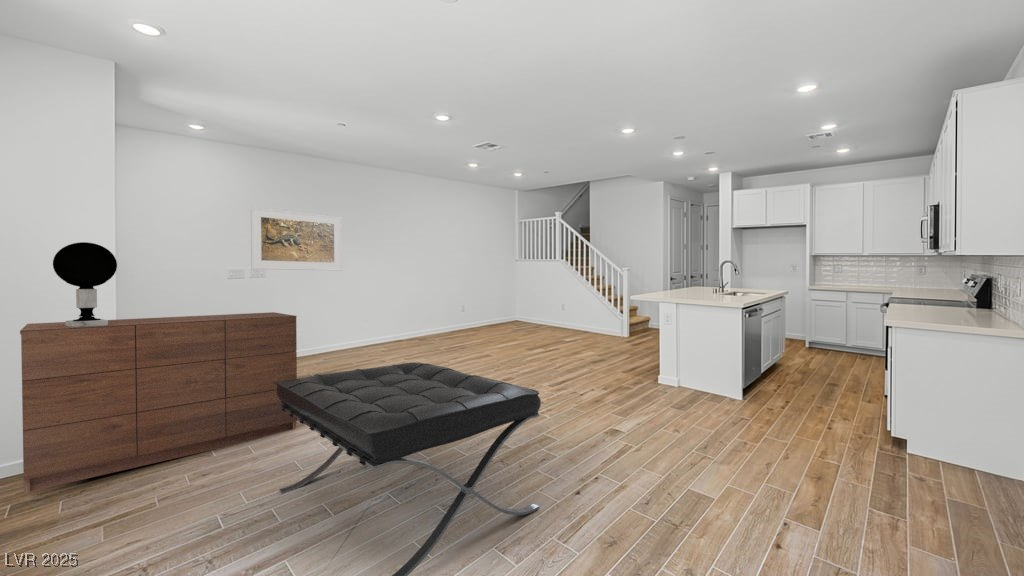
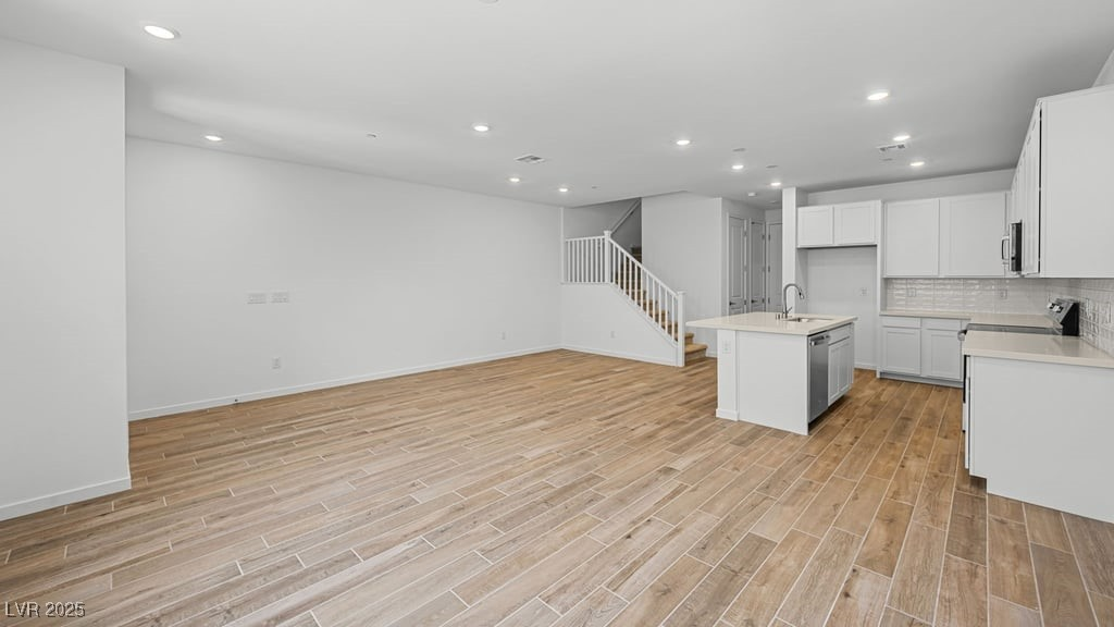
- dresser (176, 383)
- table lamp (86, 283)
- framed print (299, 241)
- bench (403, 441)
